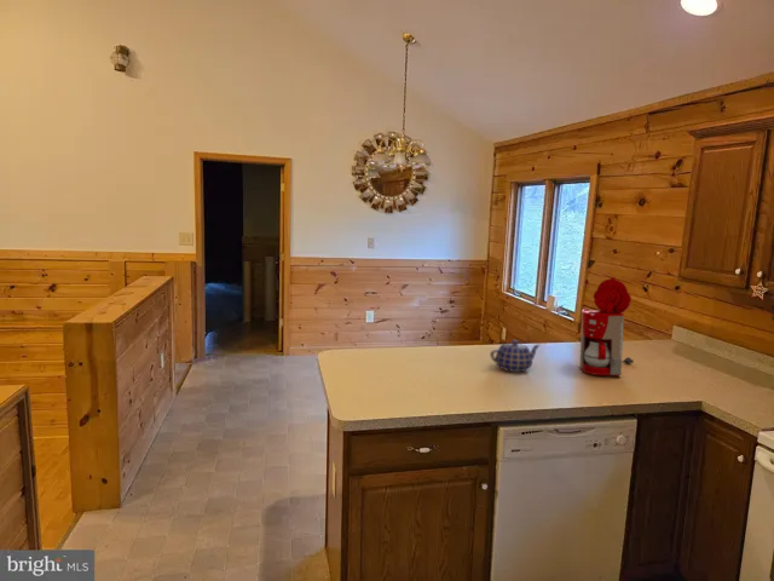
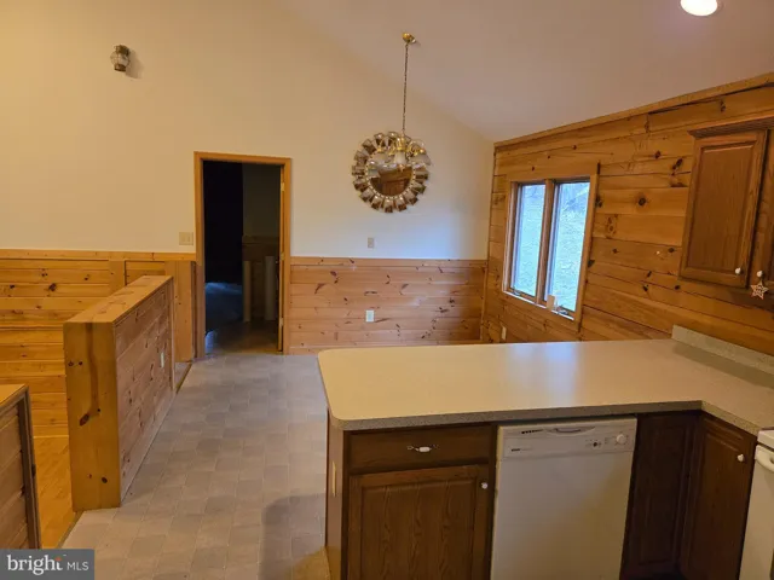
- coffee maker (606, 322)
- teapot (515, 353)
